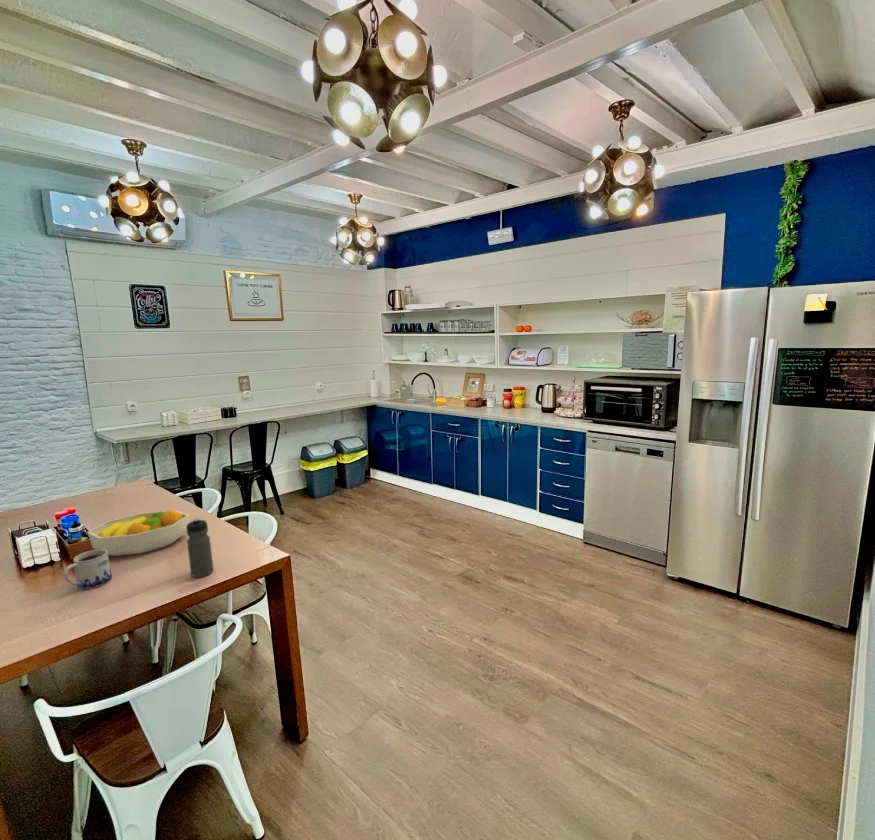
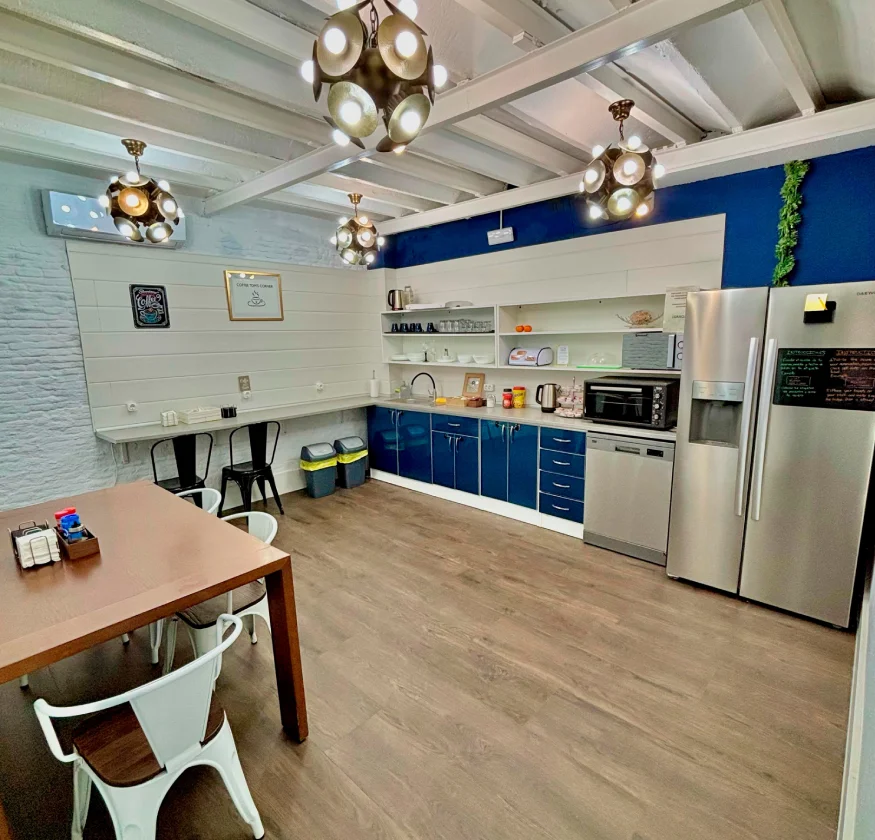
- mug (89, 570)
- fruit bowl (141, 529)
- water bottle (199, 546)
